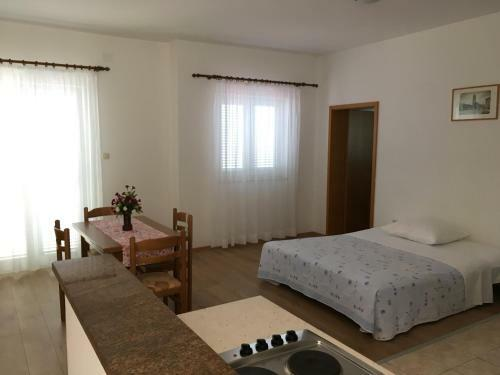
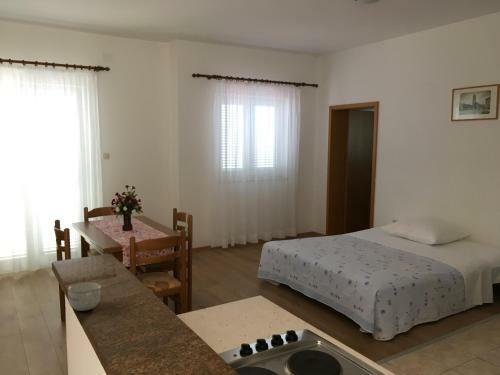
+ cup (85, 298)
